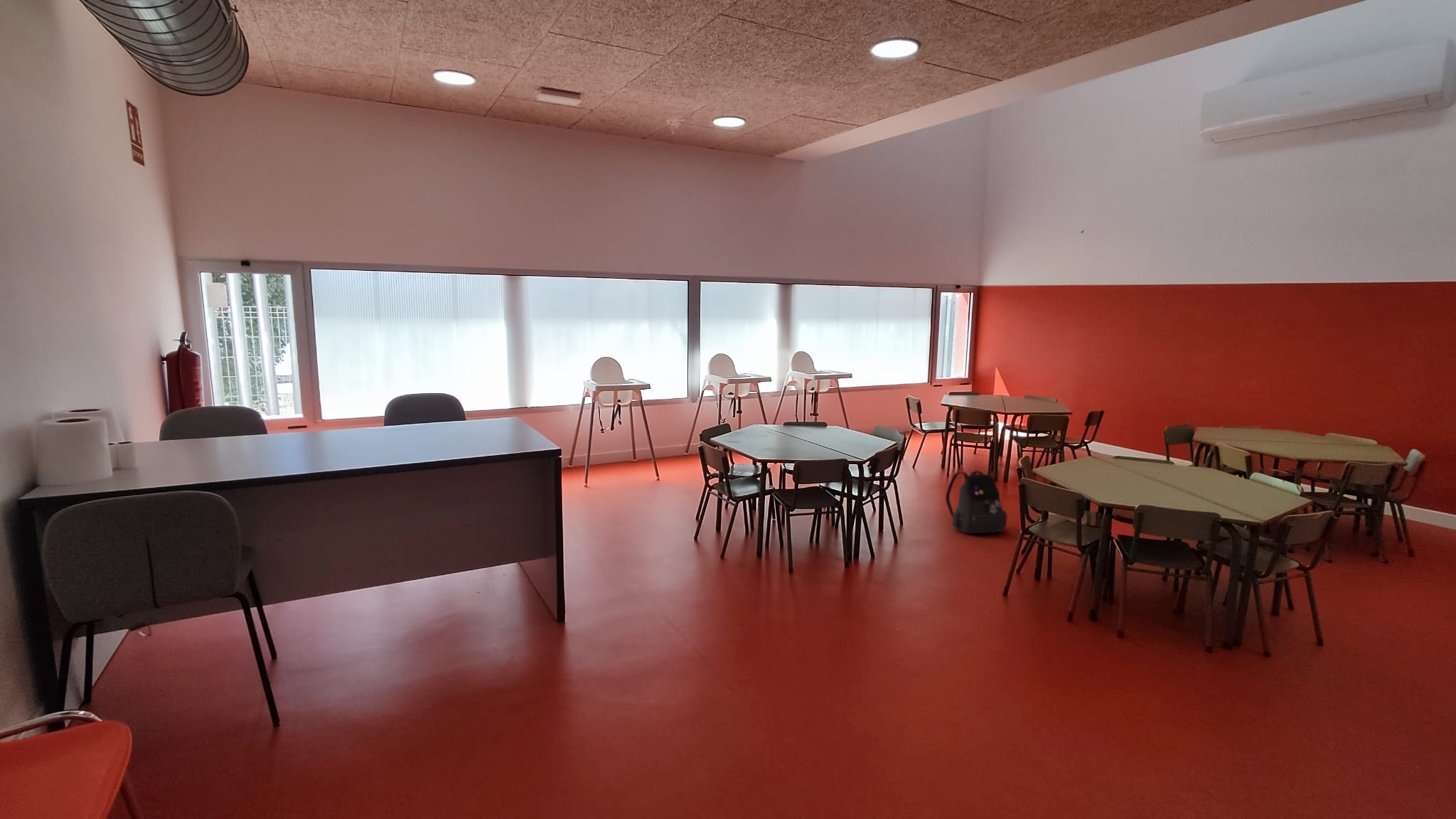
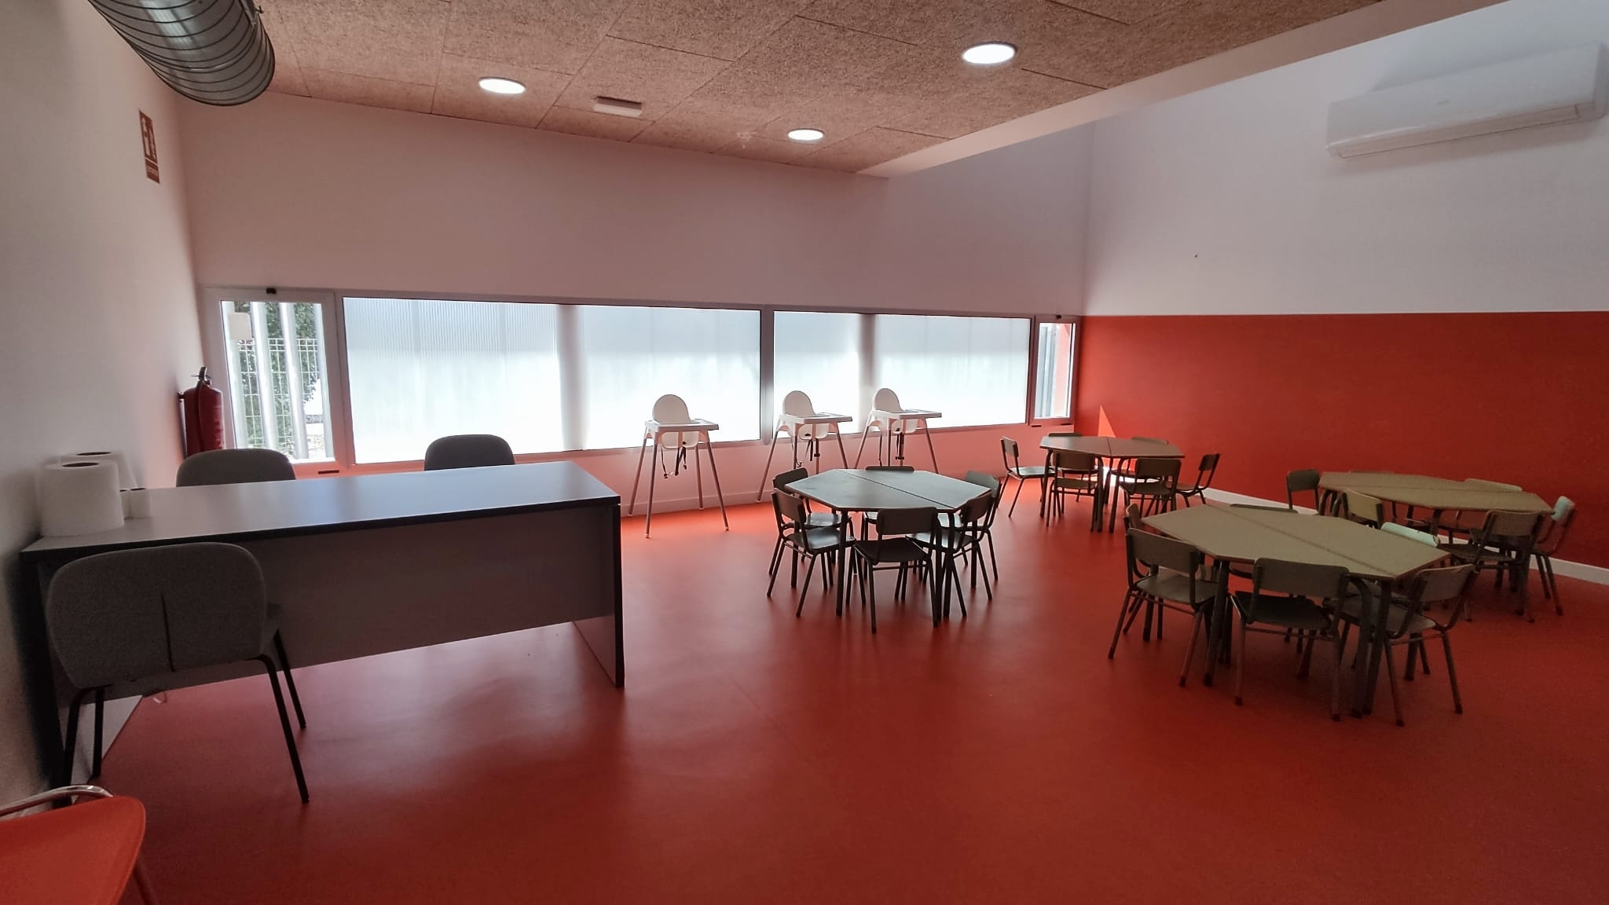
- backpack (975, 498)
